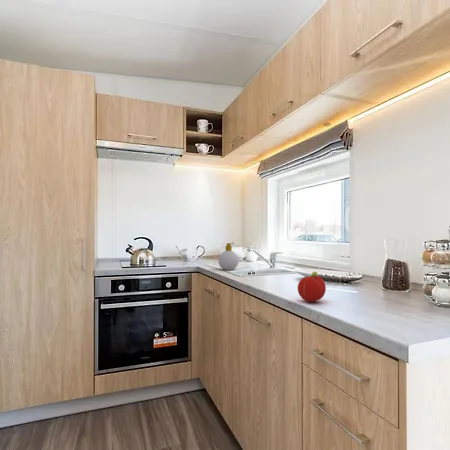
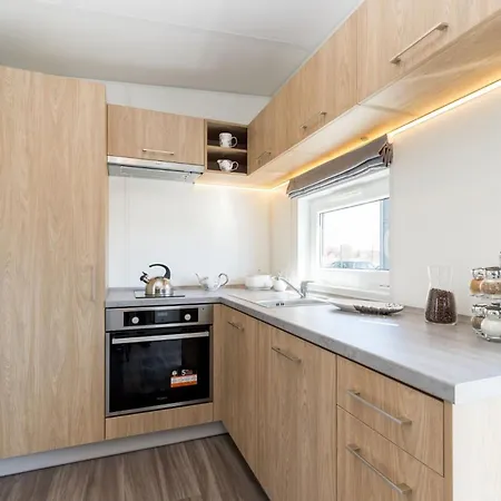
- fruit (311, 286)
- soap bottle (228, 256)
